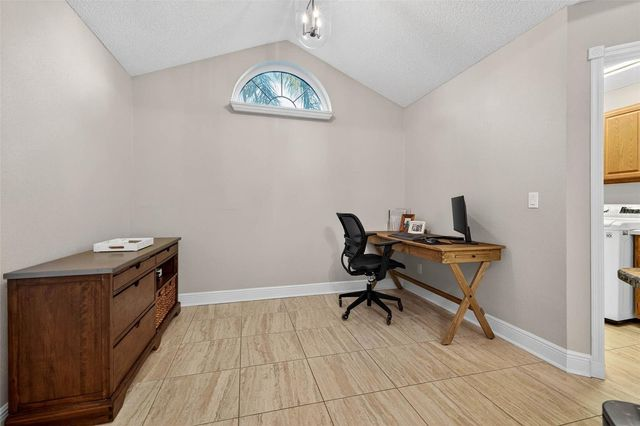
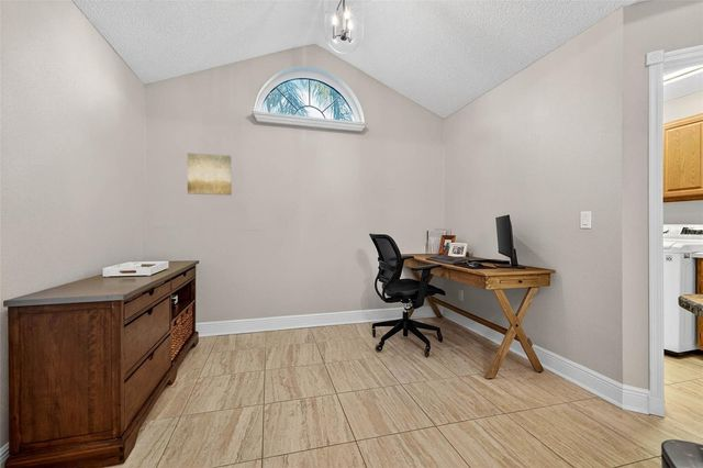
+ wall art (209, 174)
